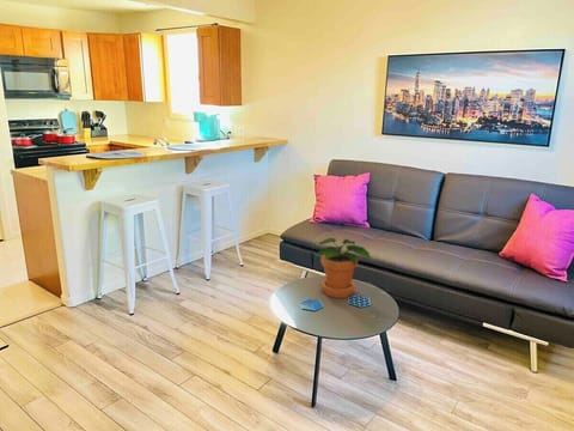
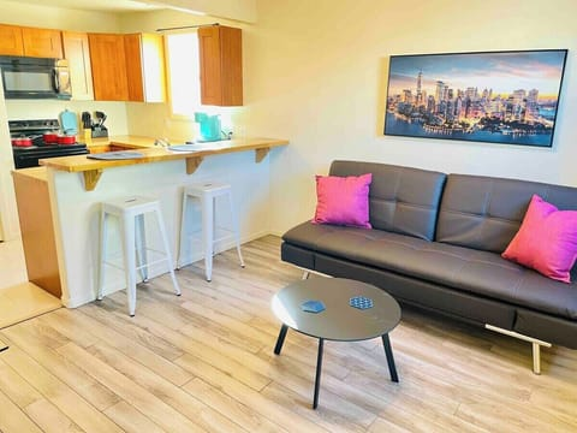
- potted plant (342, 268)
